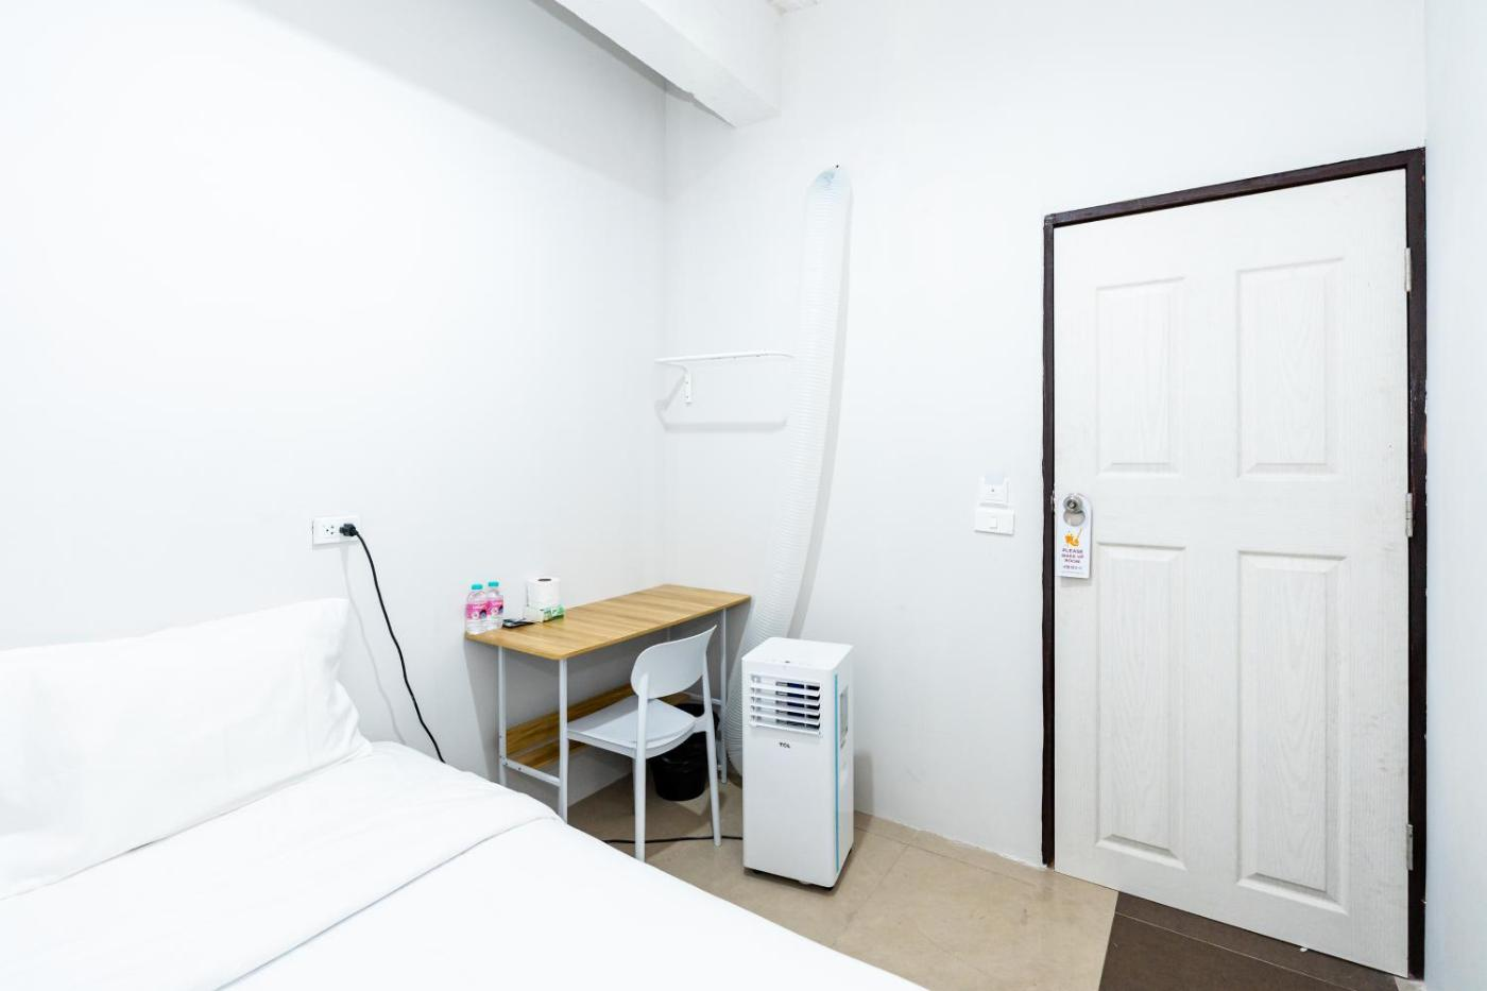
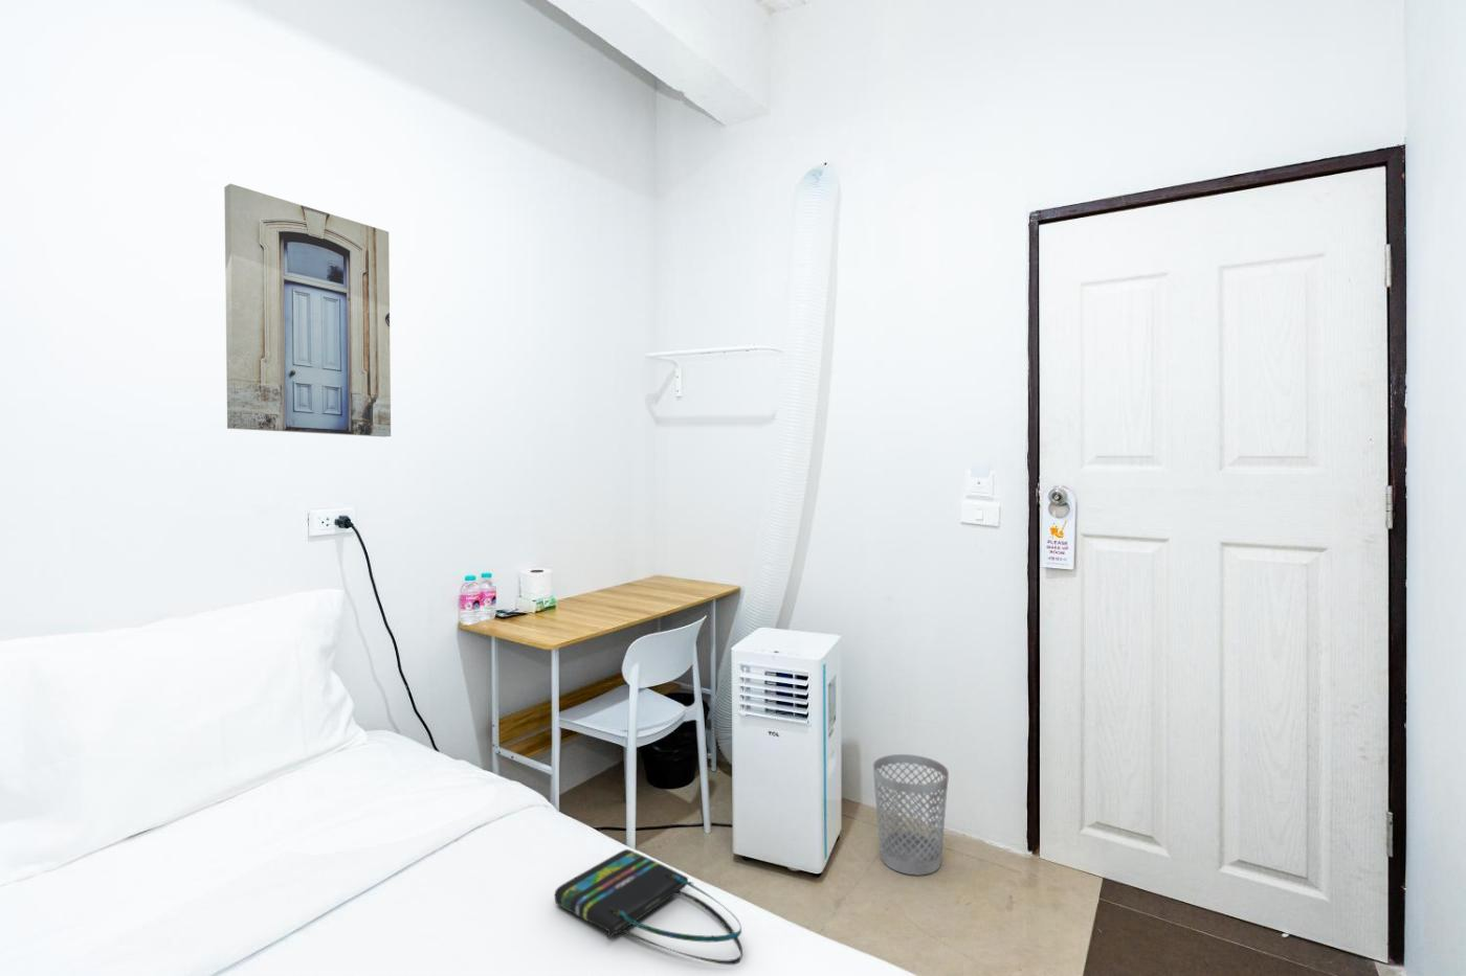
+ wall art (314, 321)
+ tote bag (657, 905)
+ wastebasket (910, 813)
